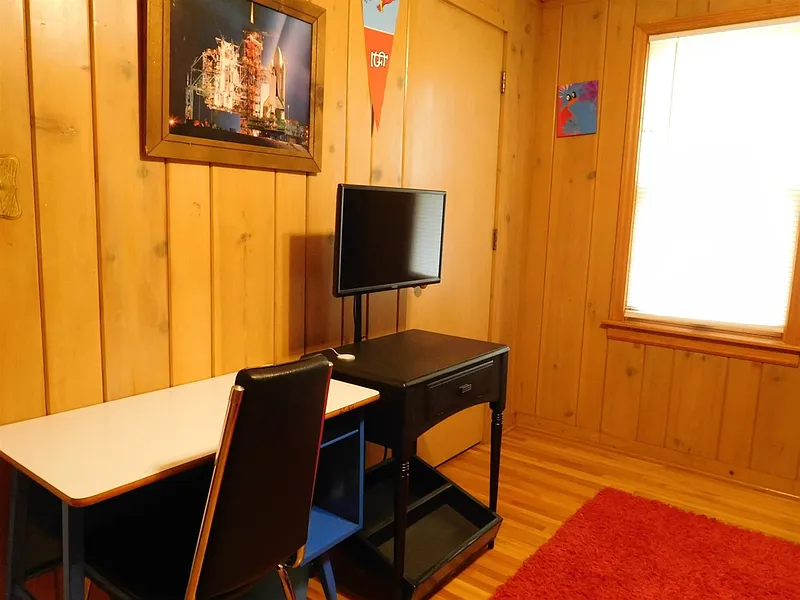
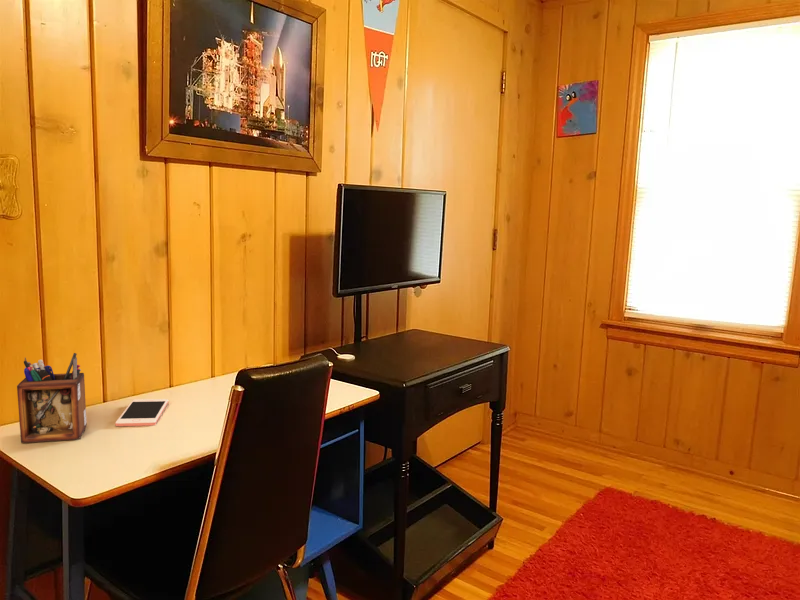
+ desk organizer (52, 396)
+ cell phone (143, 411)
